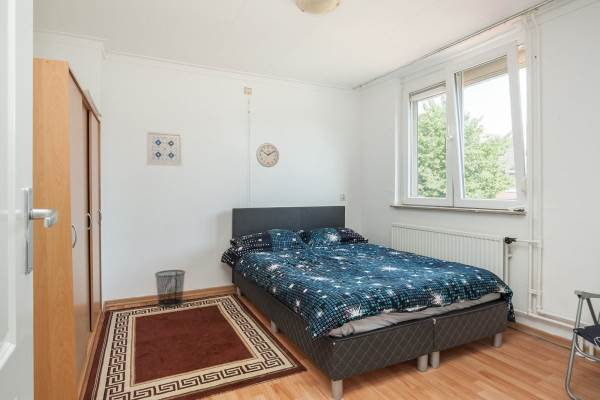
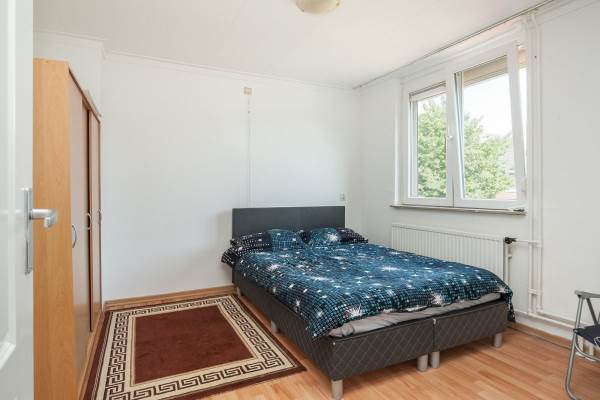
- wall art (164, 148)
- waste bin (170, 287)
- wall clock (268, 155)
